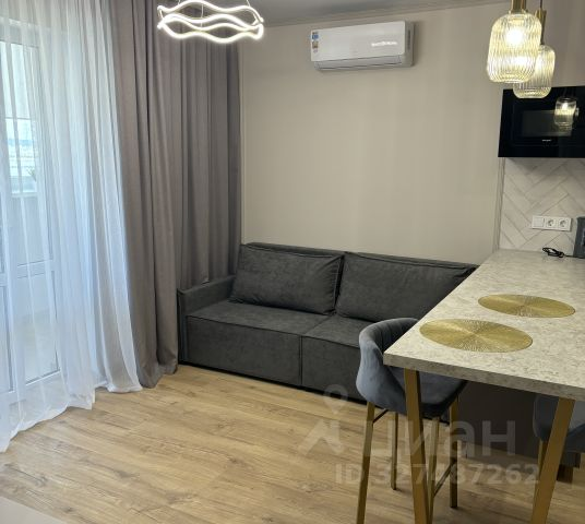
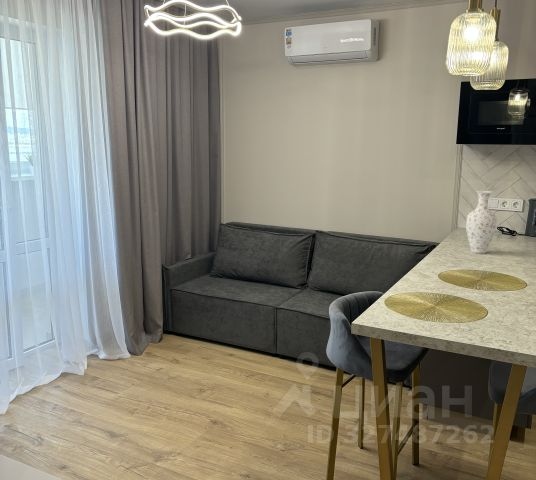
+ vase (481, 222)
